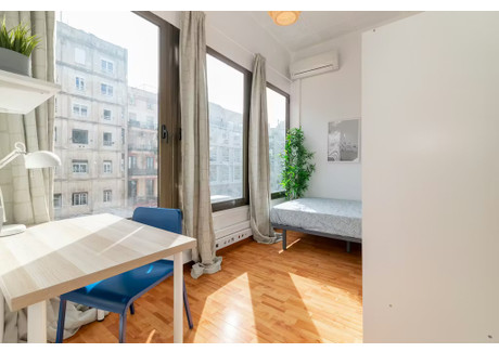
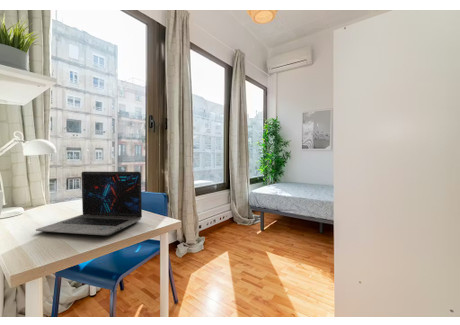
+ laptop (92, 200)
